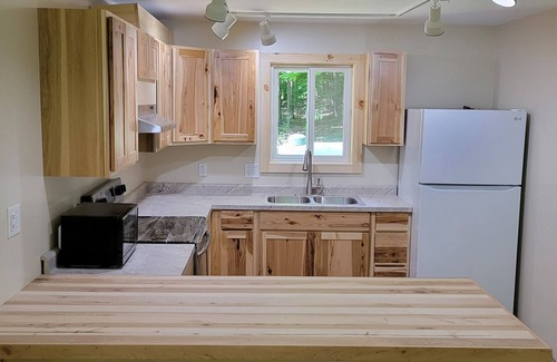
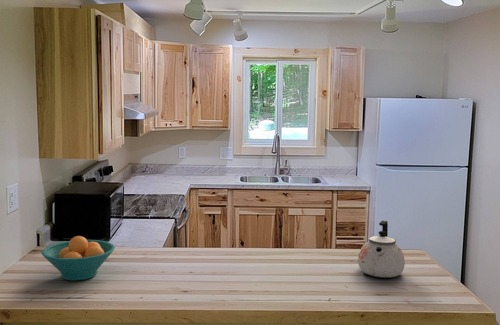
+ fruit bowl (79, 256)
+ kettle (381, 247)
